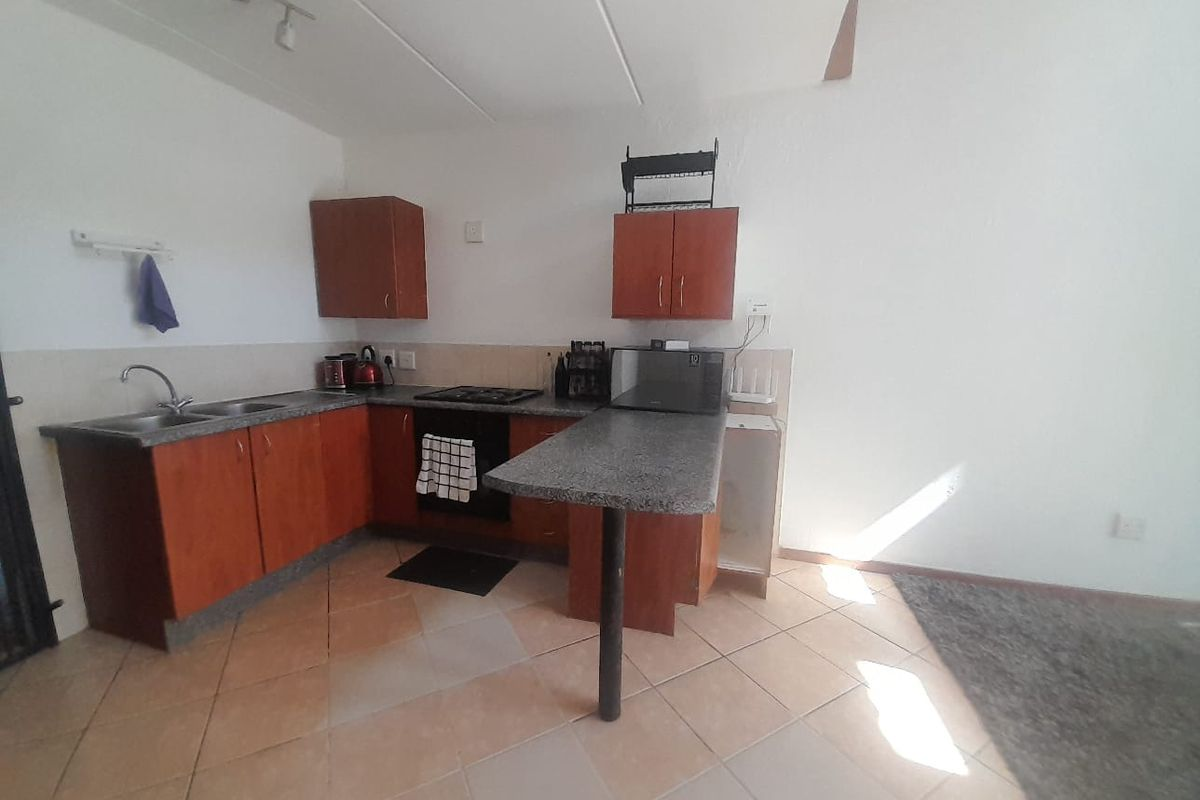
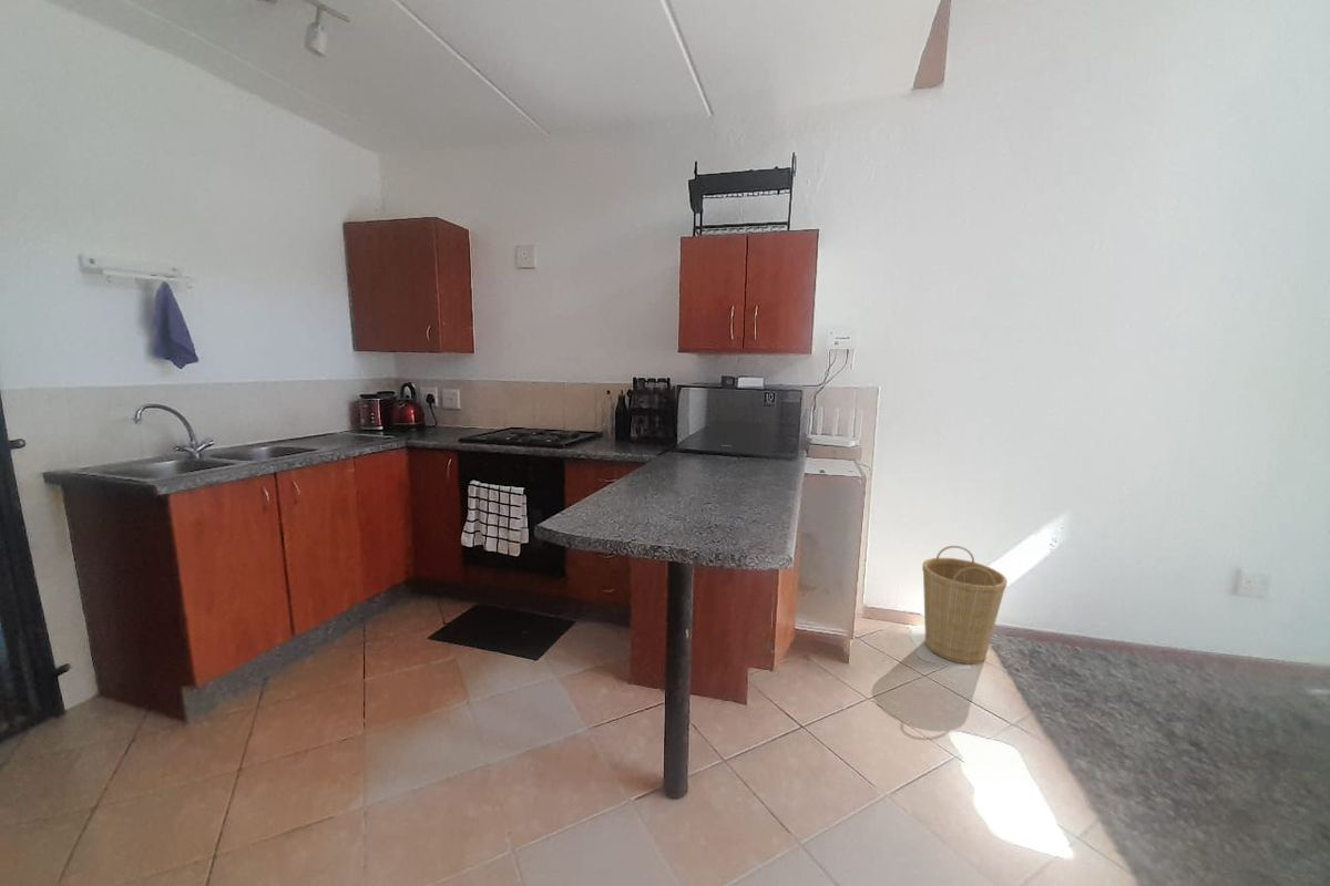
+ basket (959, 602)
